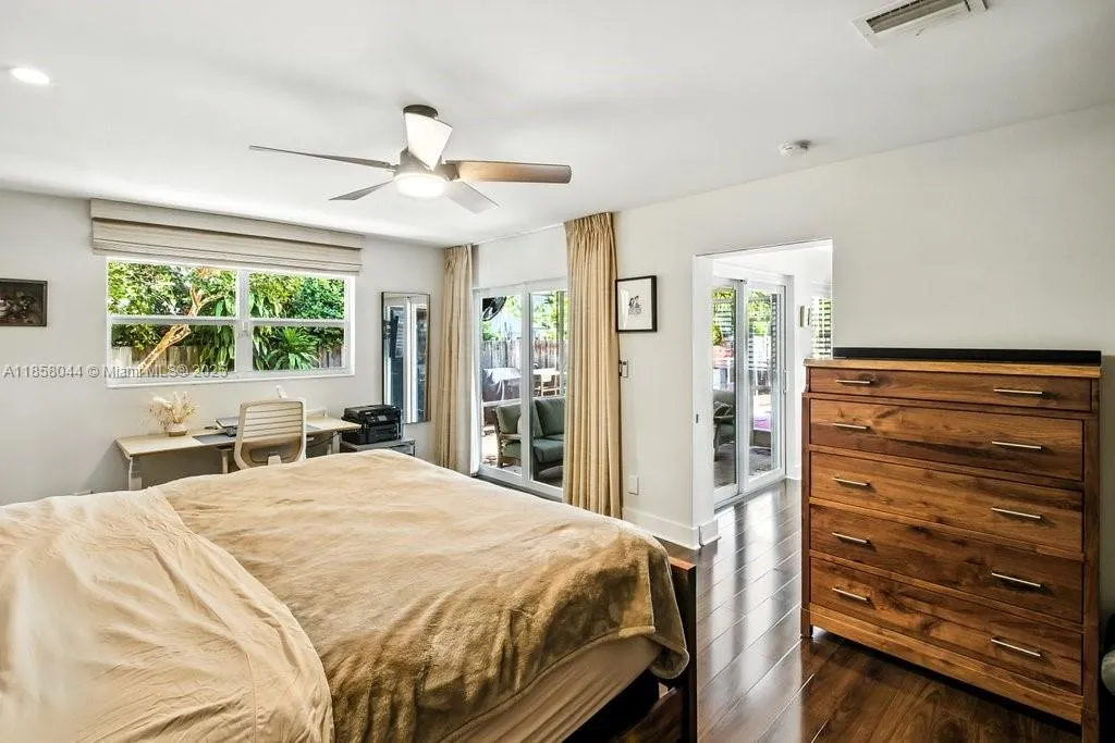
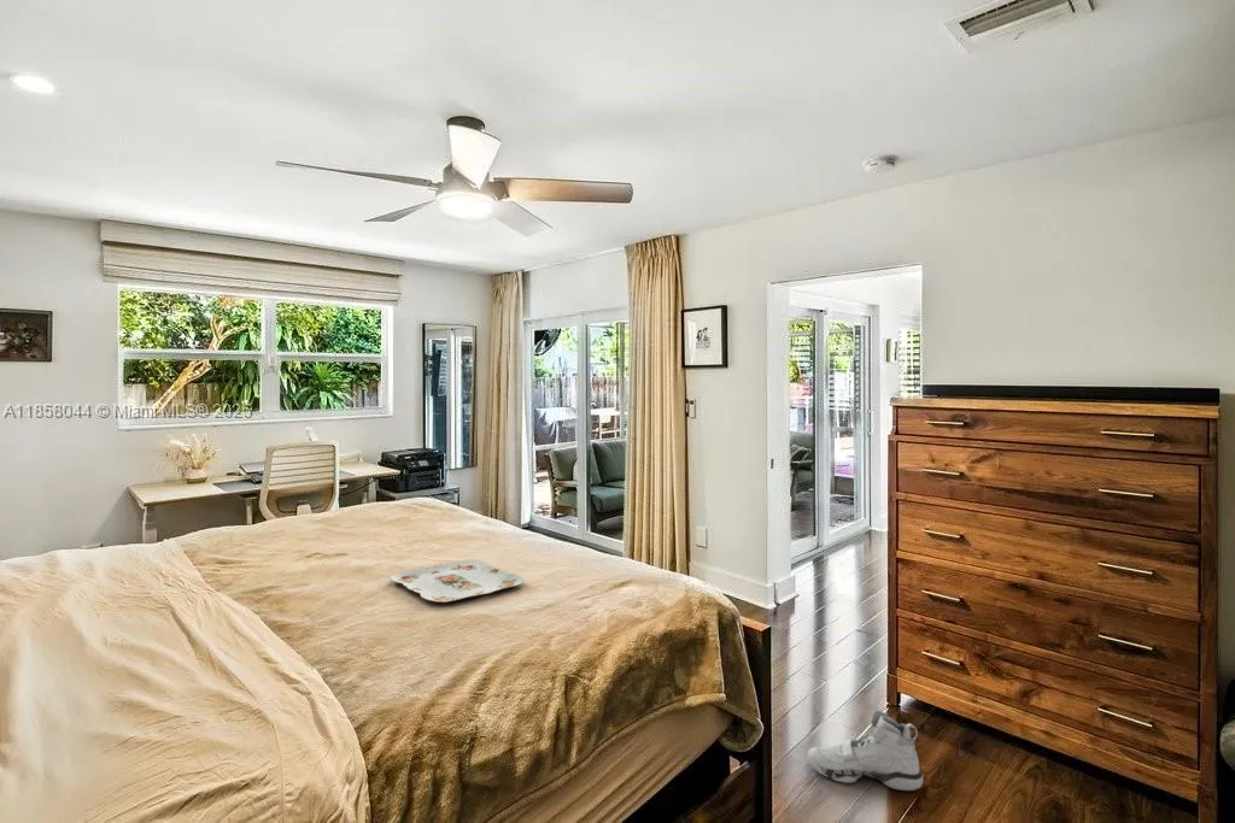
+ sneaker (864, 746)
+ serving tray (456, 580)
